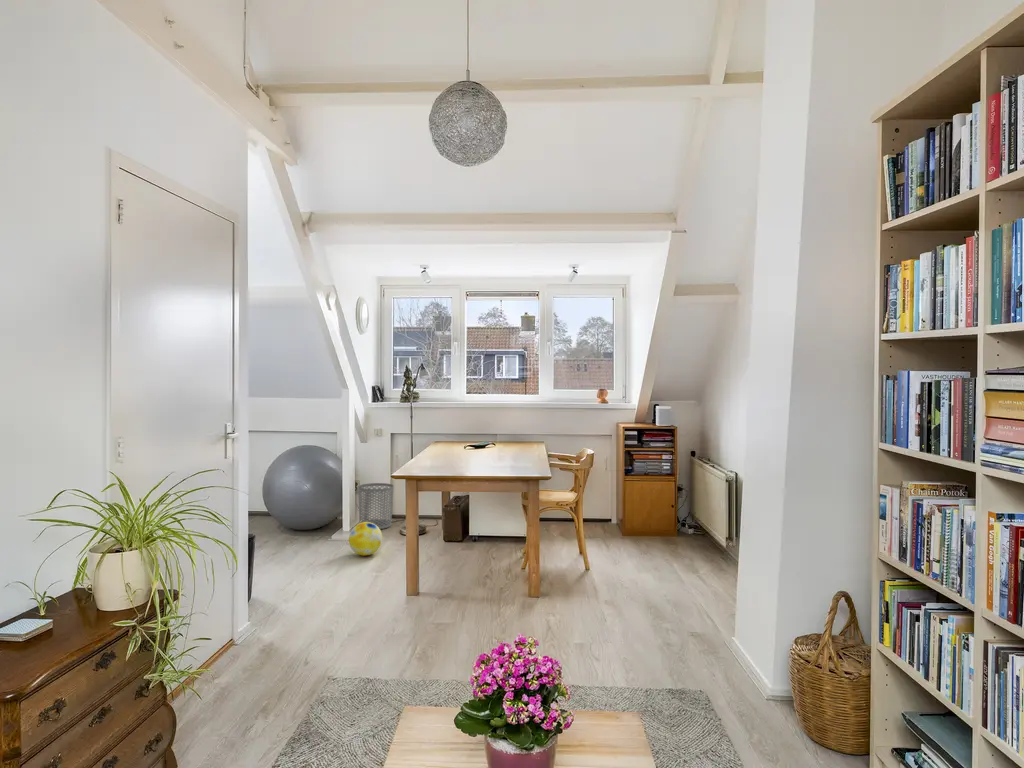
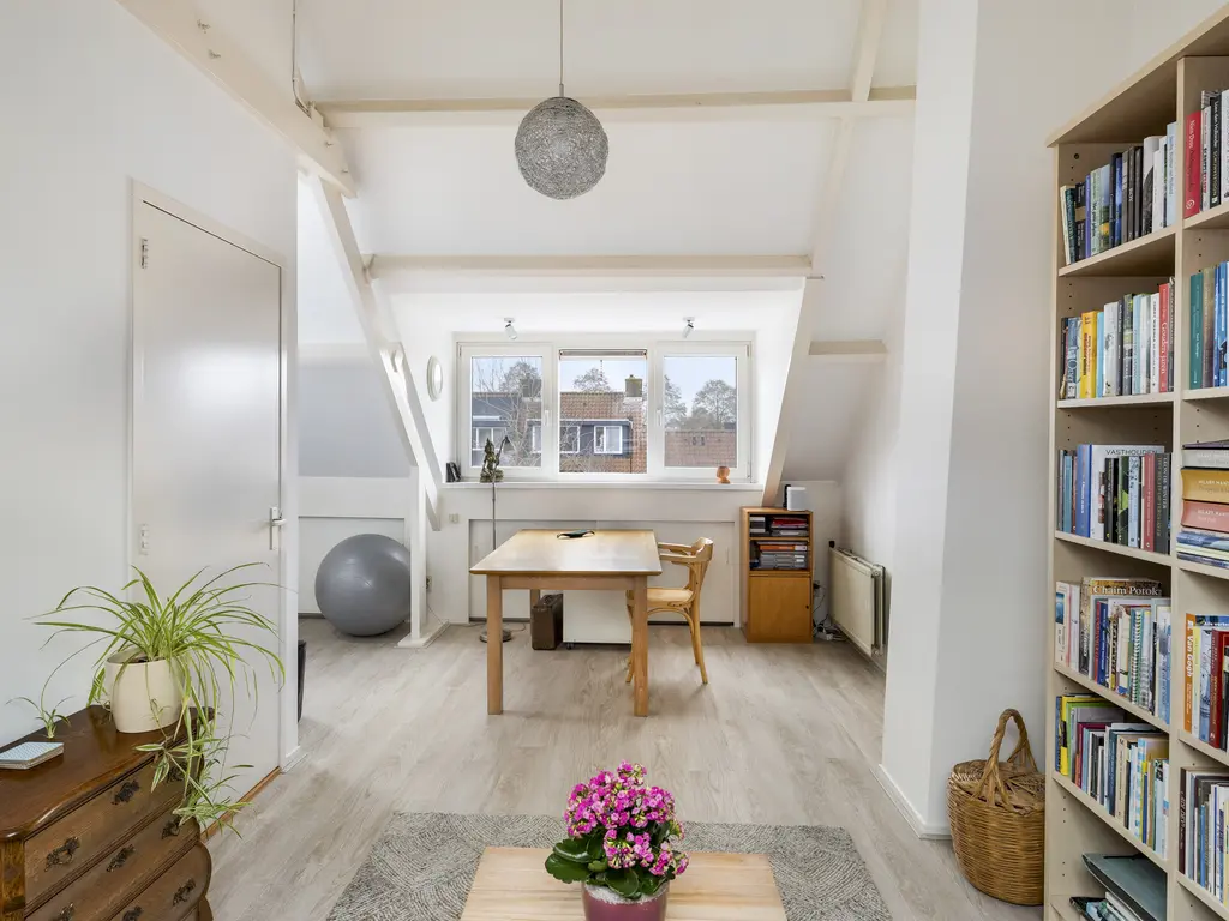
- waste bin (375, 506)
- ball (365, 538)
